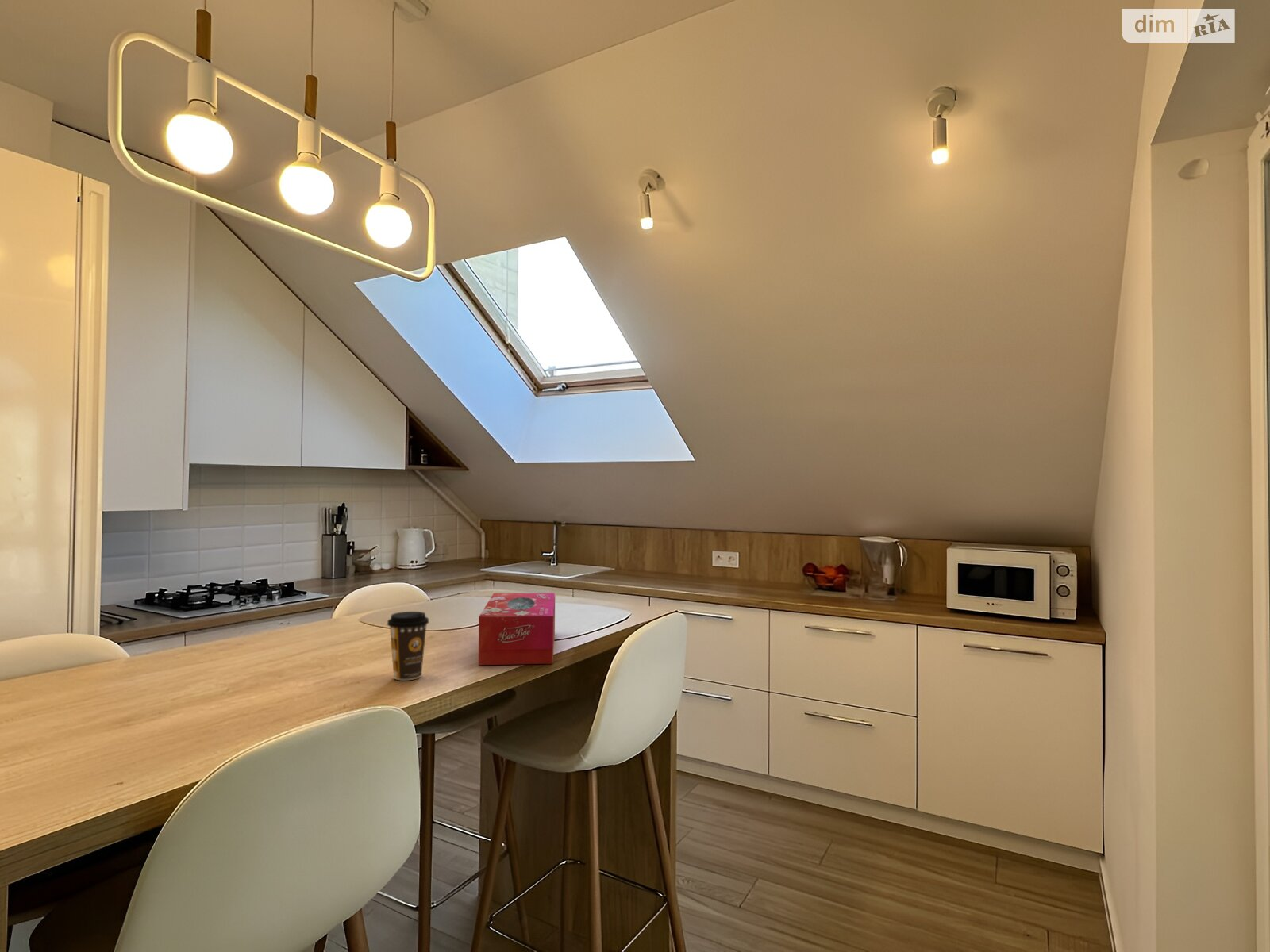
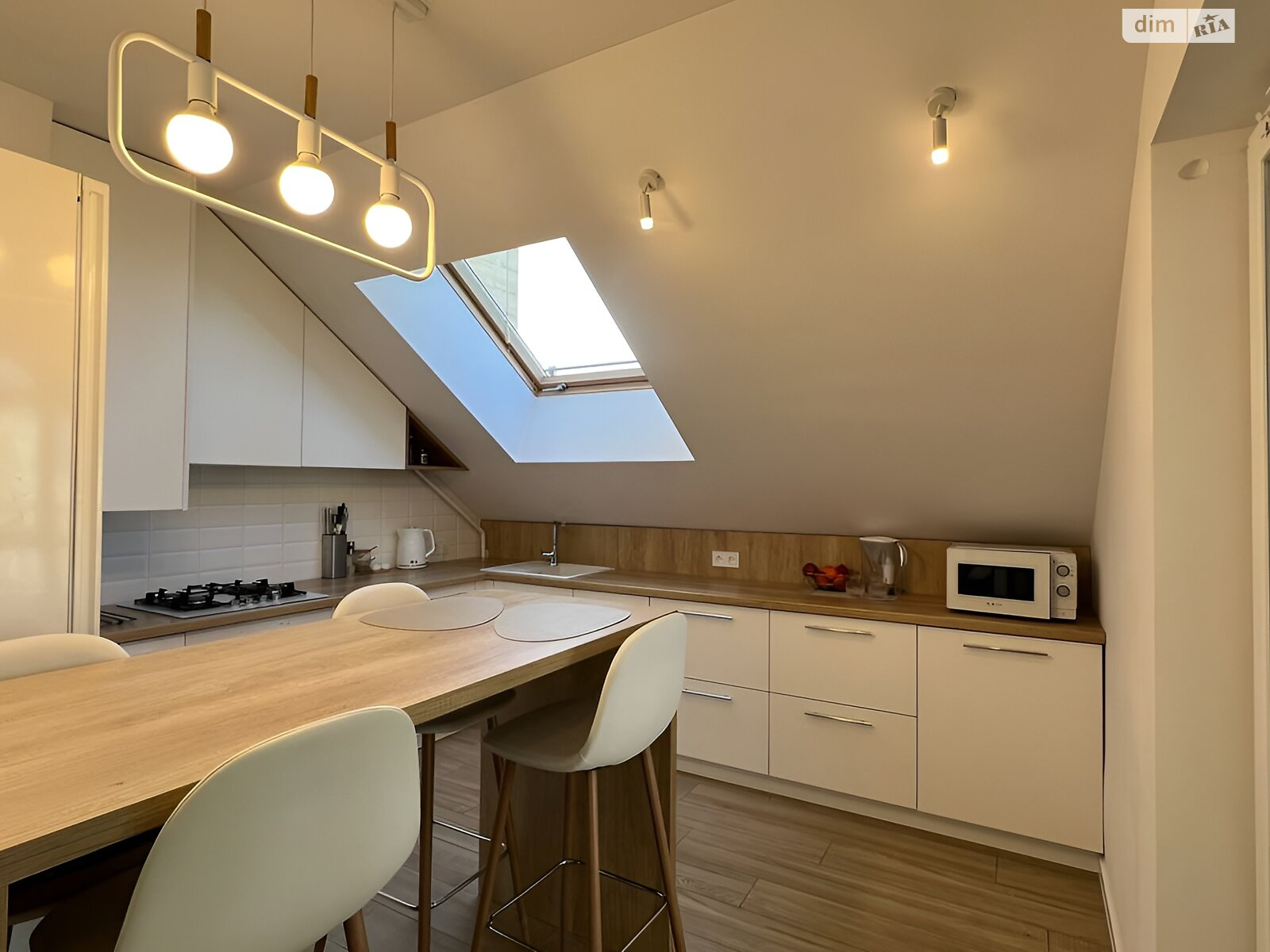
- tissue box (520, 625)
- coffee cup (407, 645)
